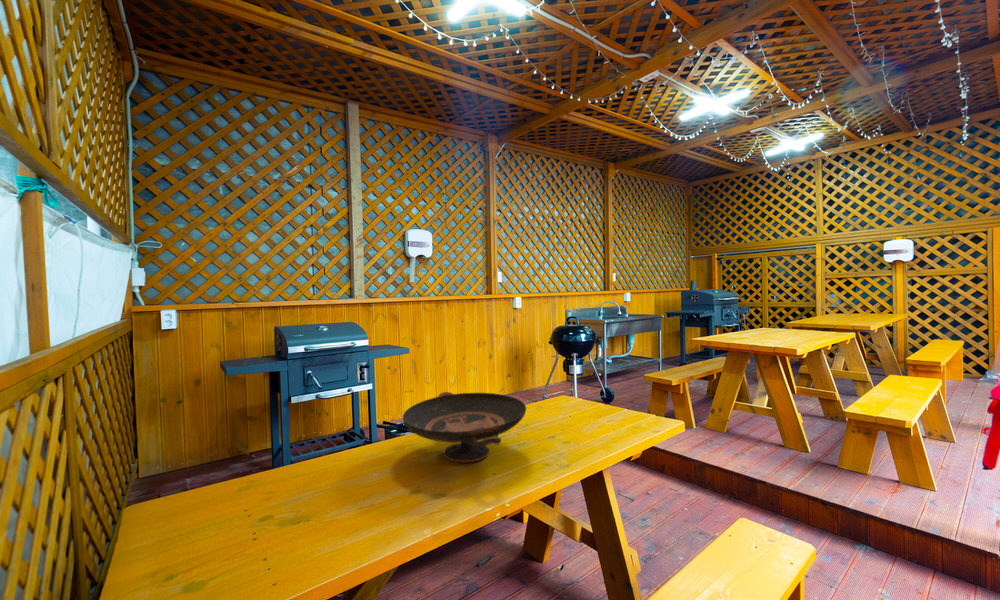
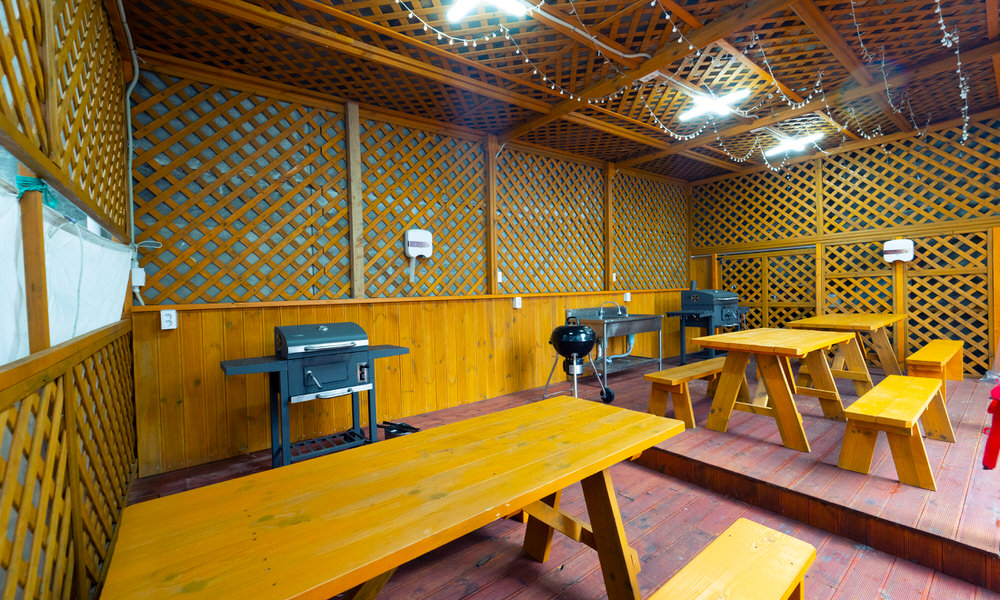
- decorative bowl (465, 430)
